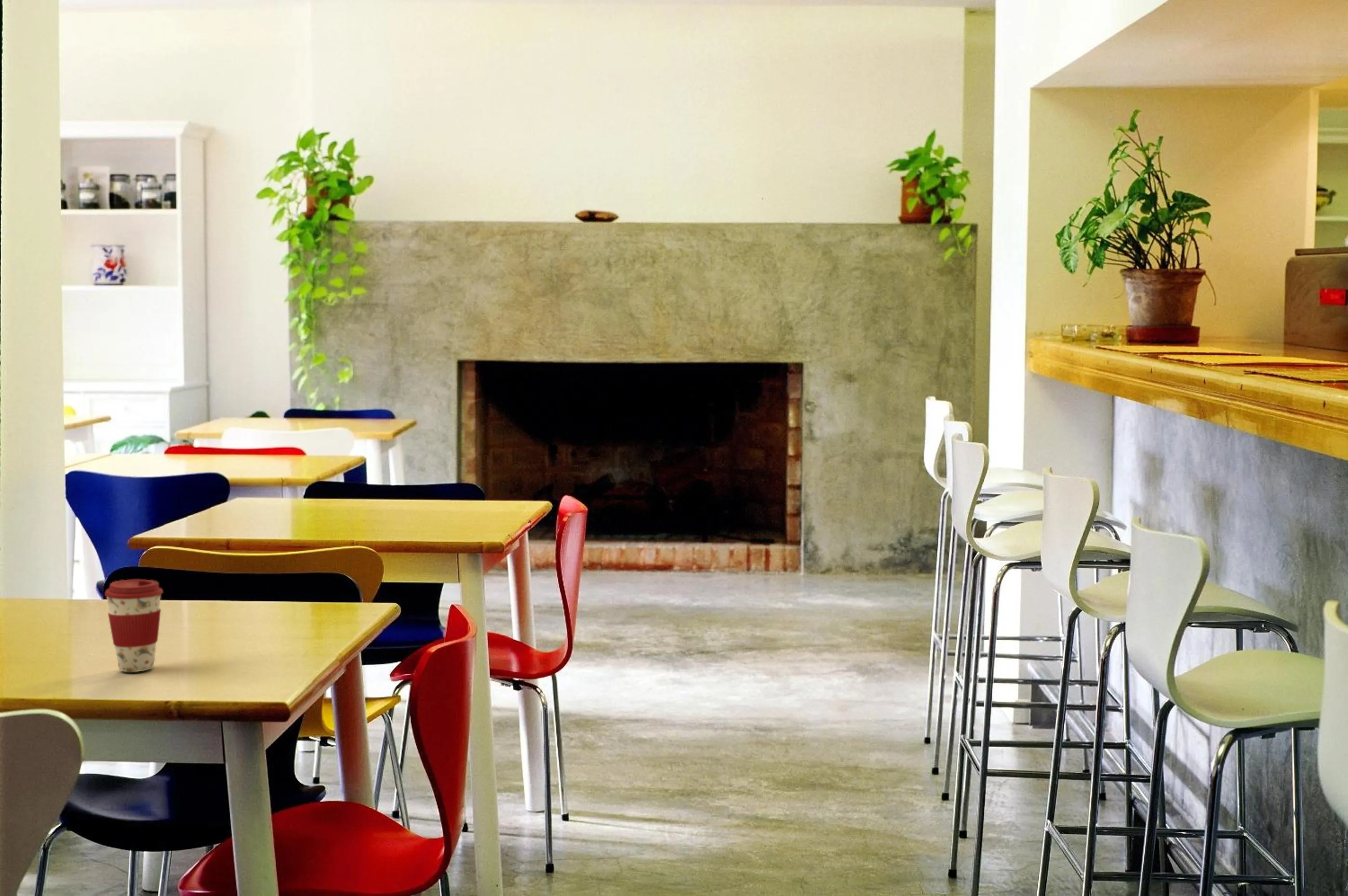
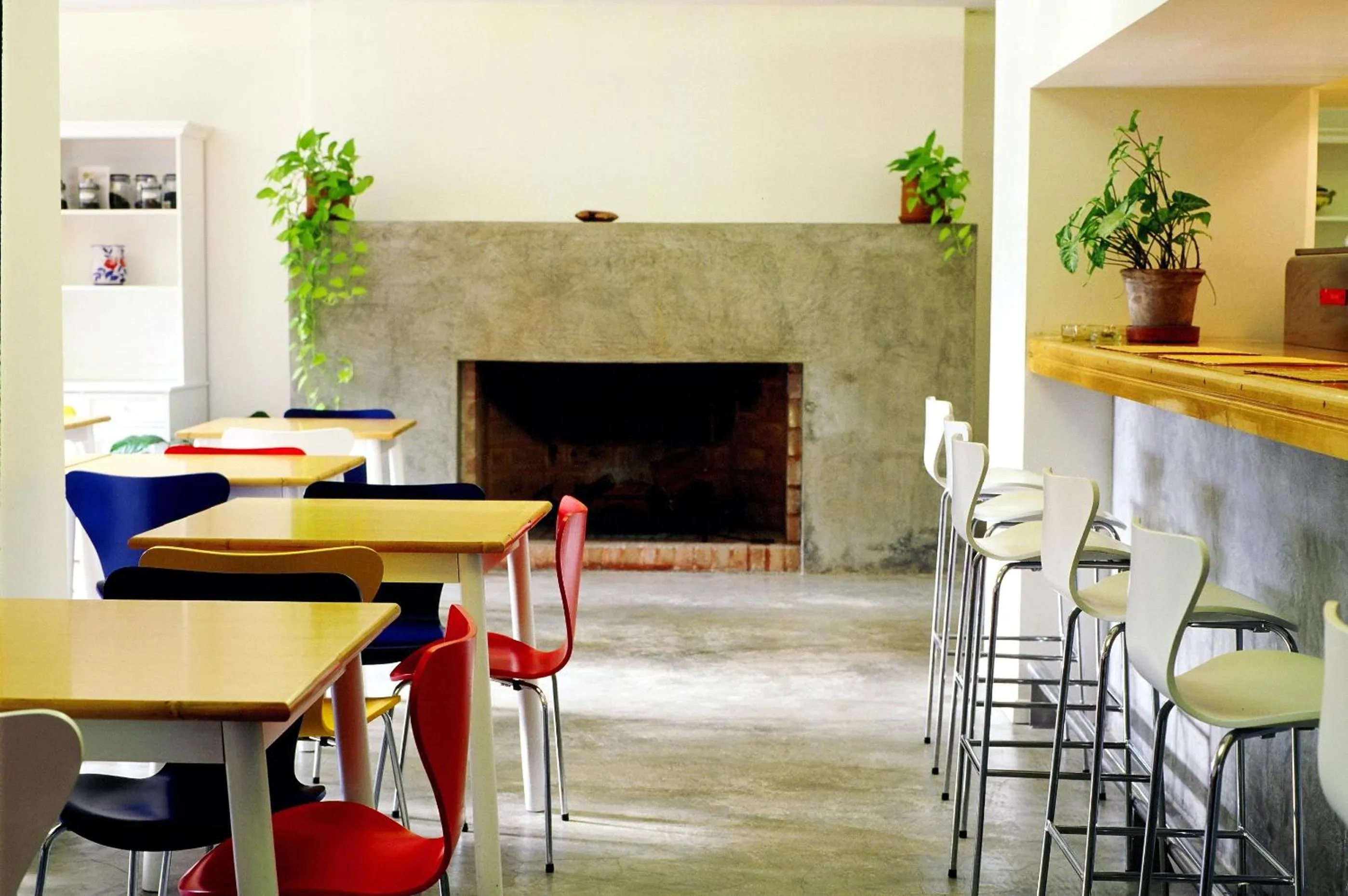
- coffee cup (135, 625)
